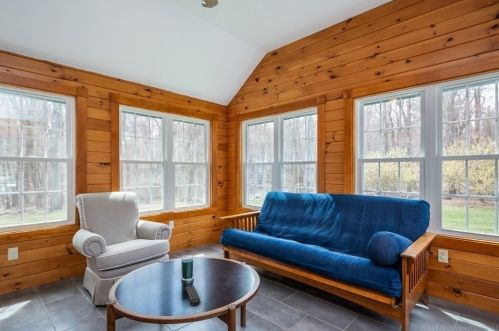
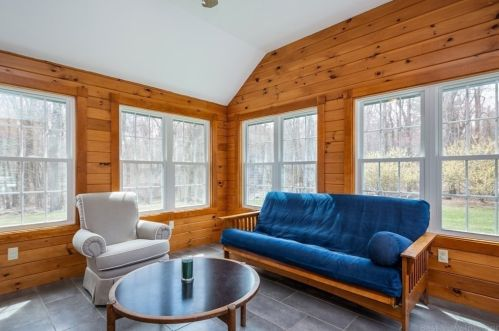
- remote control (192, 295)
